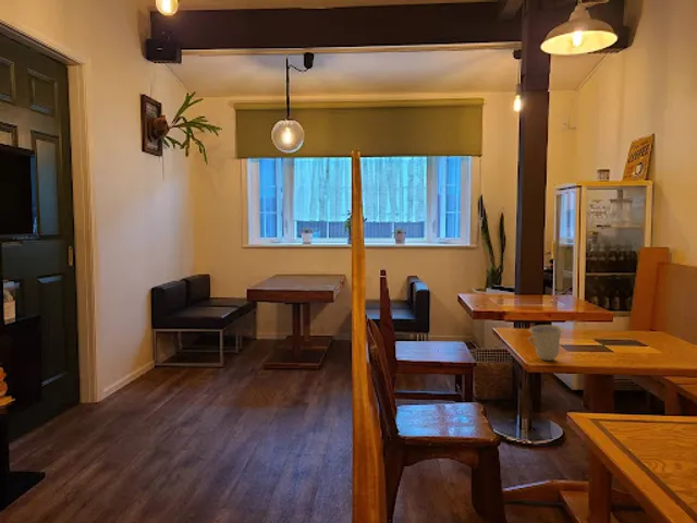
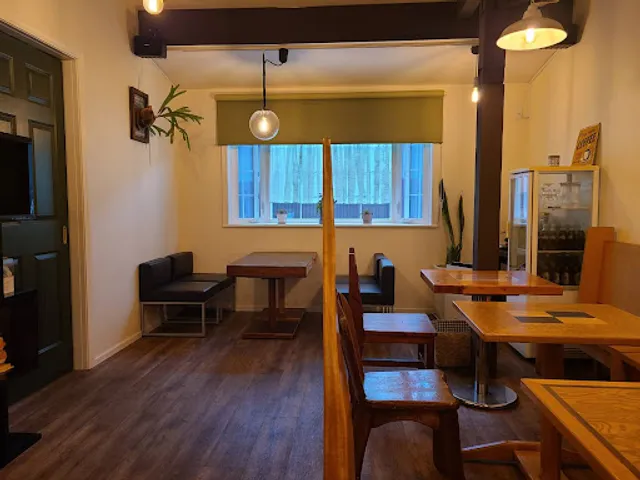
- cup (545, 342)
